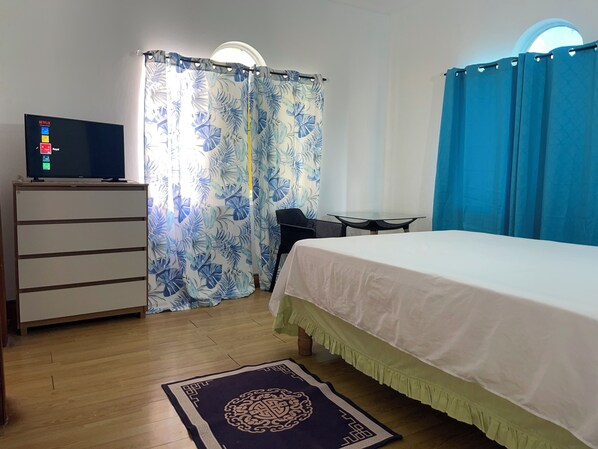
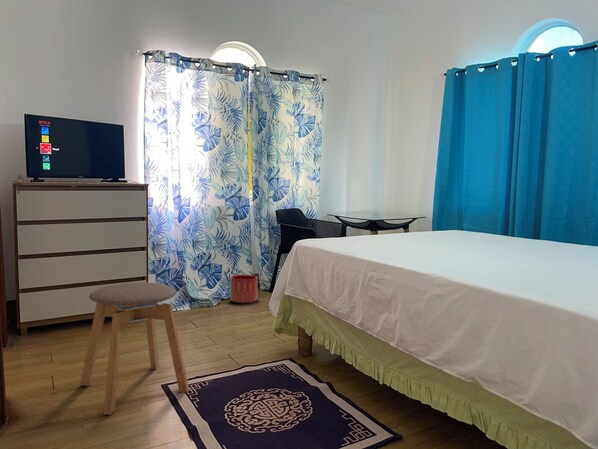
+ planter (243, 288)
+ stool (121, 335)
